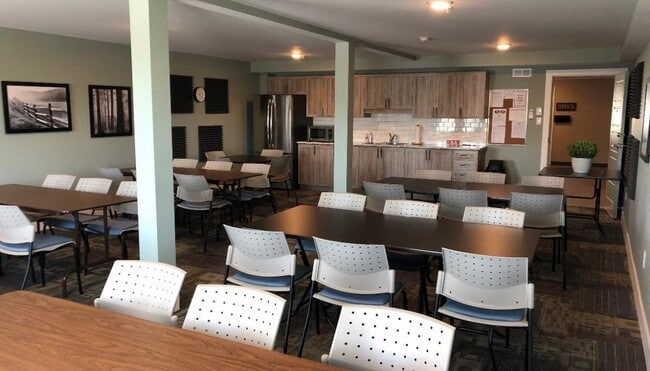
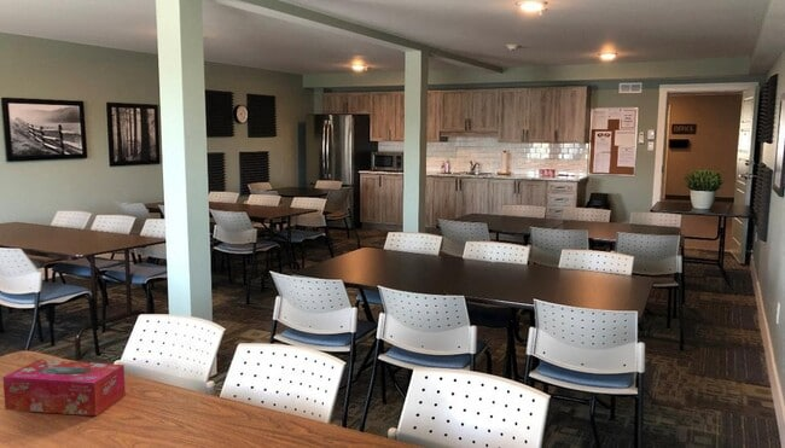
+ tissue box (65, 386)
